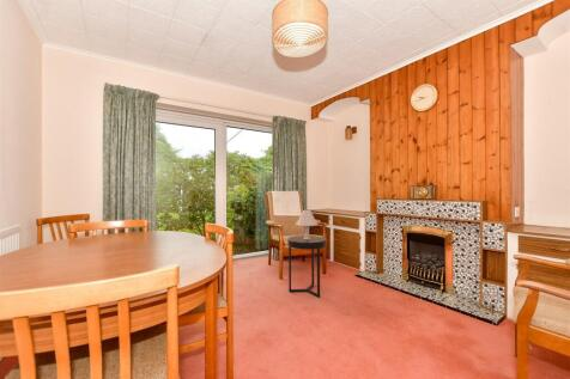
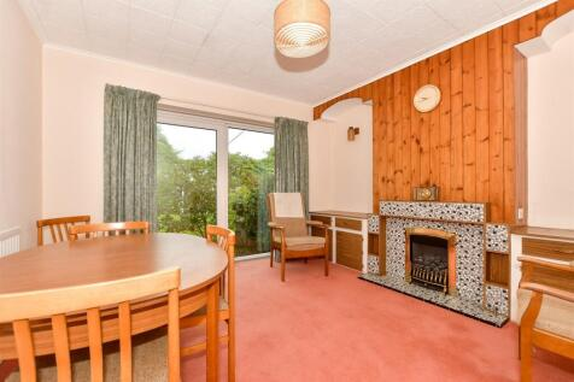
- side table (311, 264)
- table lamp (307, 224)
